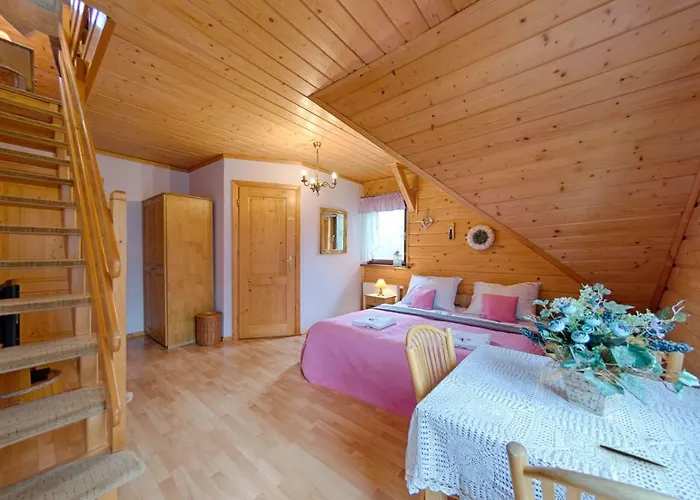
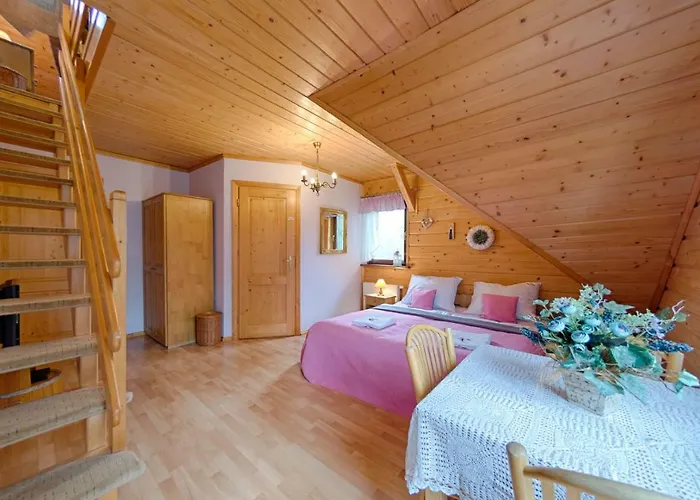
- pen (632, 456)
